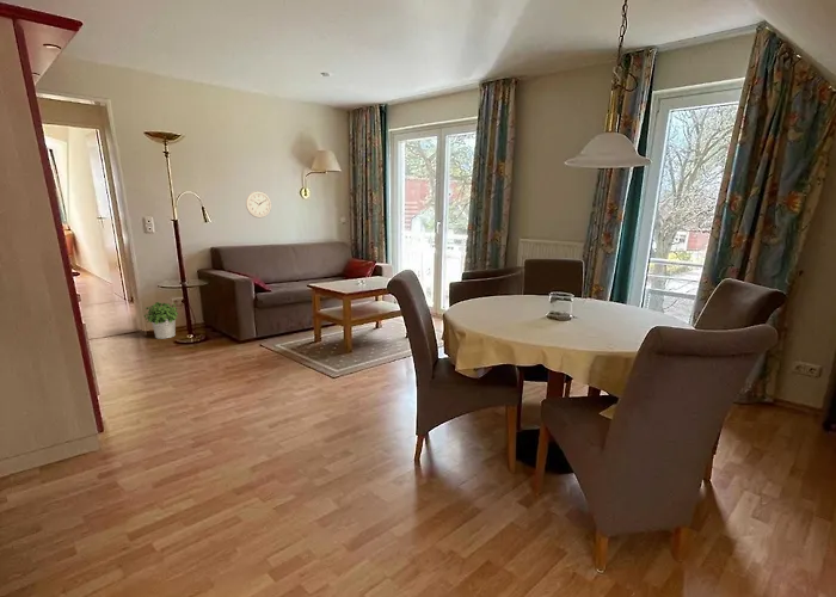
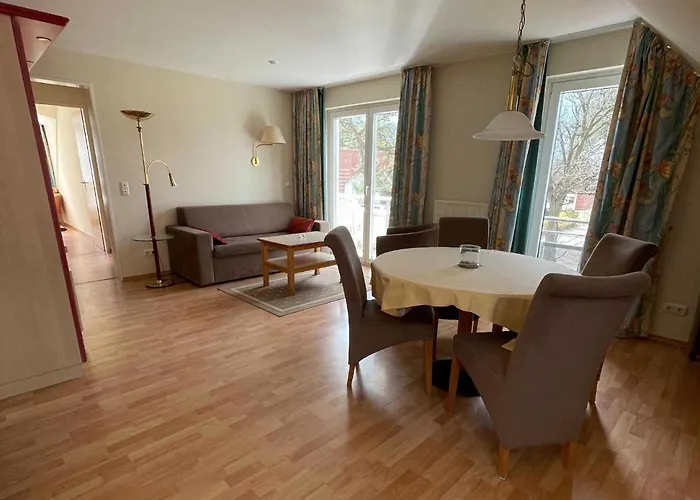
- potted plant (161, 319)
- wall clock (258, 204)
